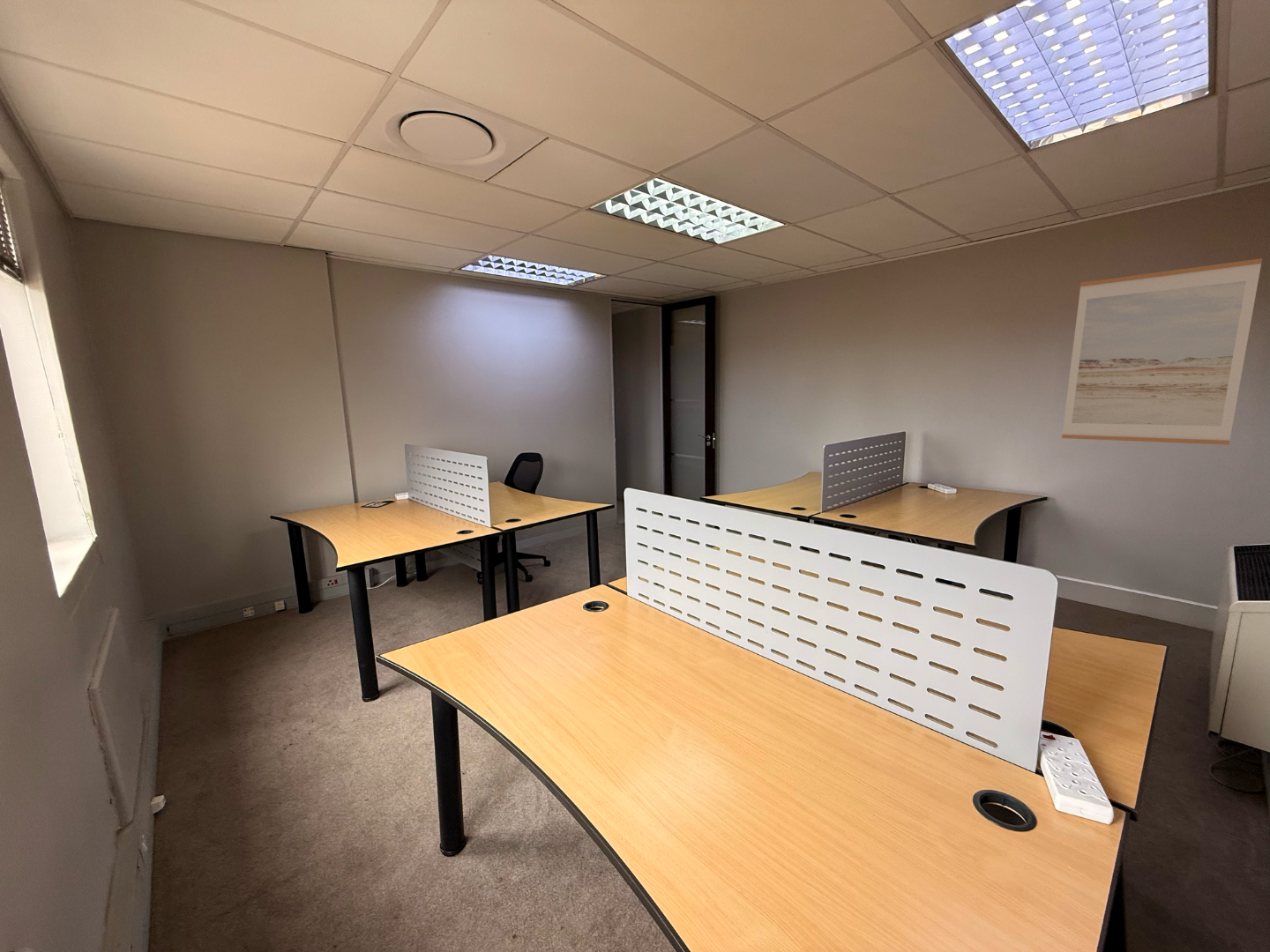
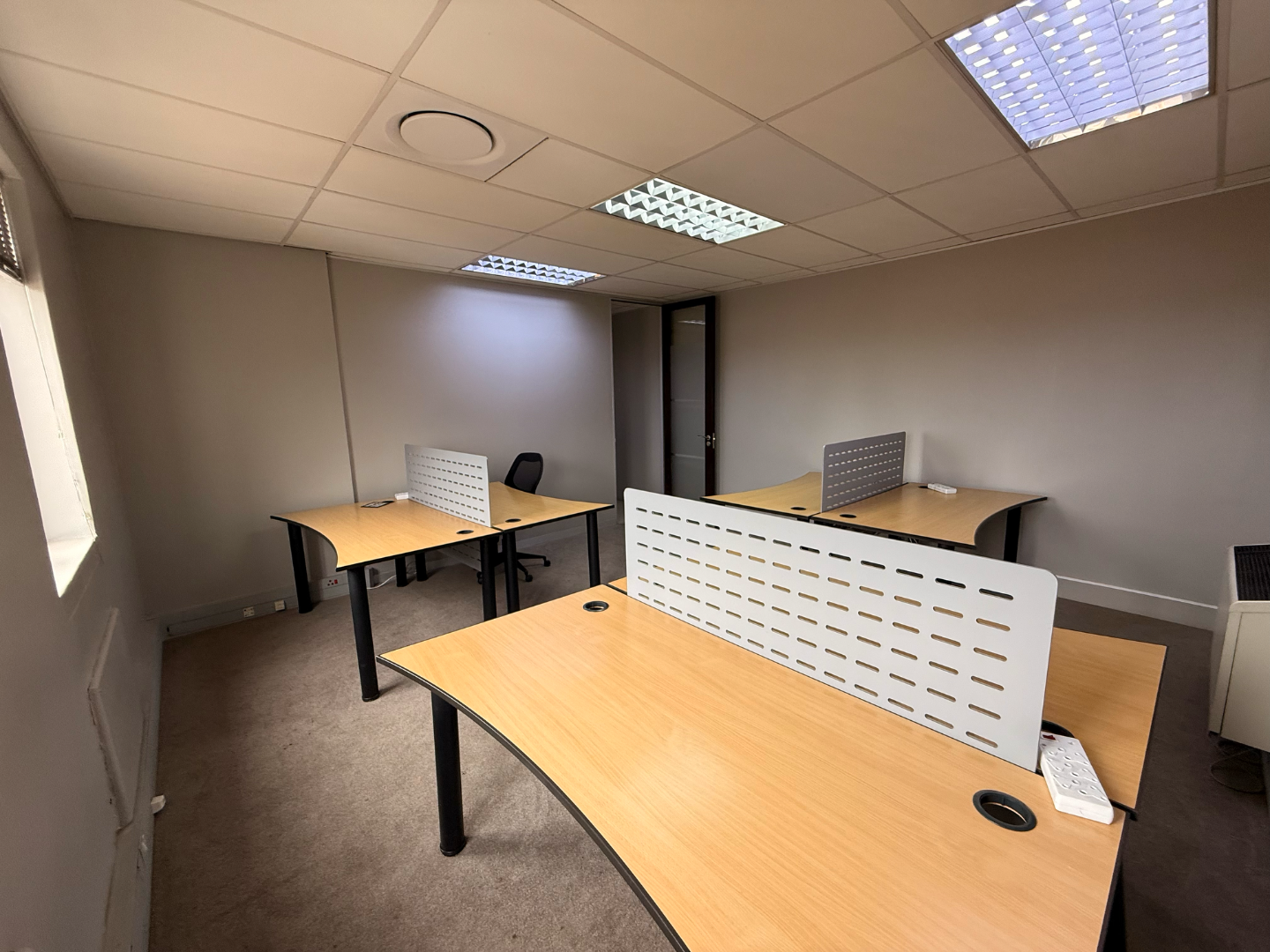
- wall art (1150, 359)
